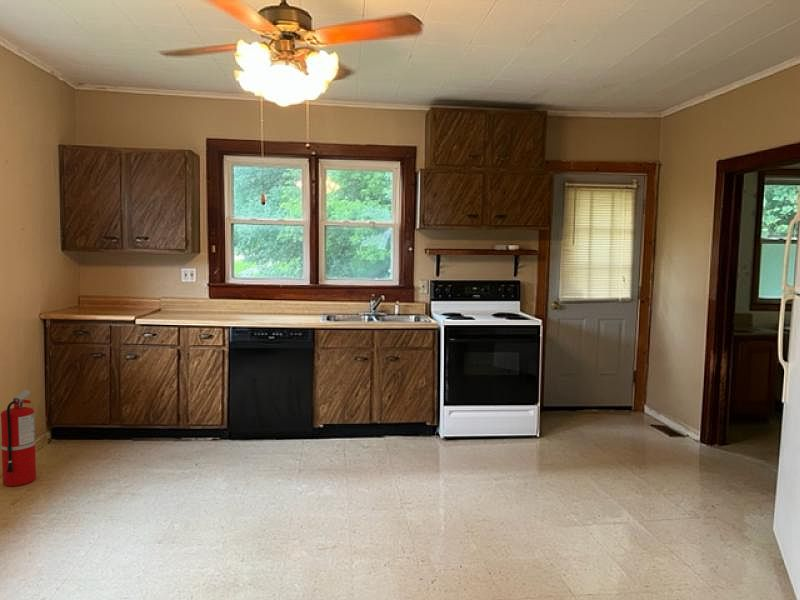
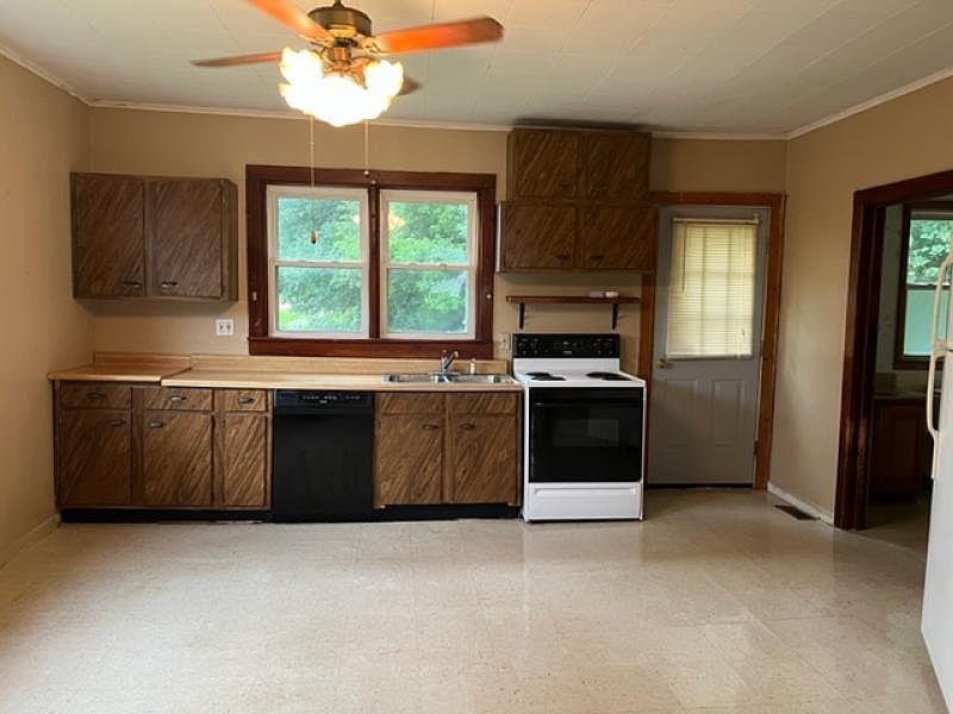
- fire extinguisher (18, 437)
